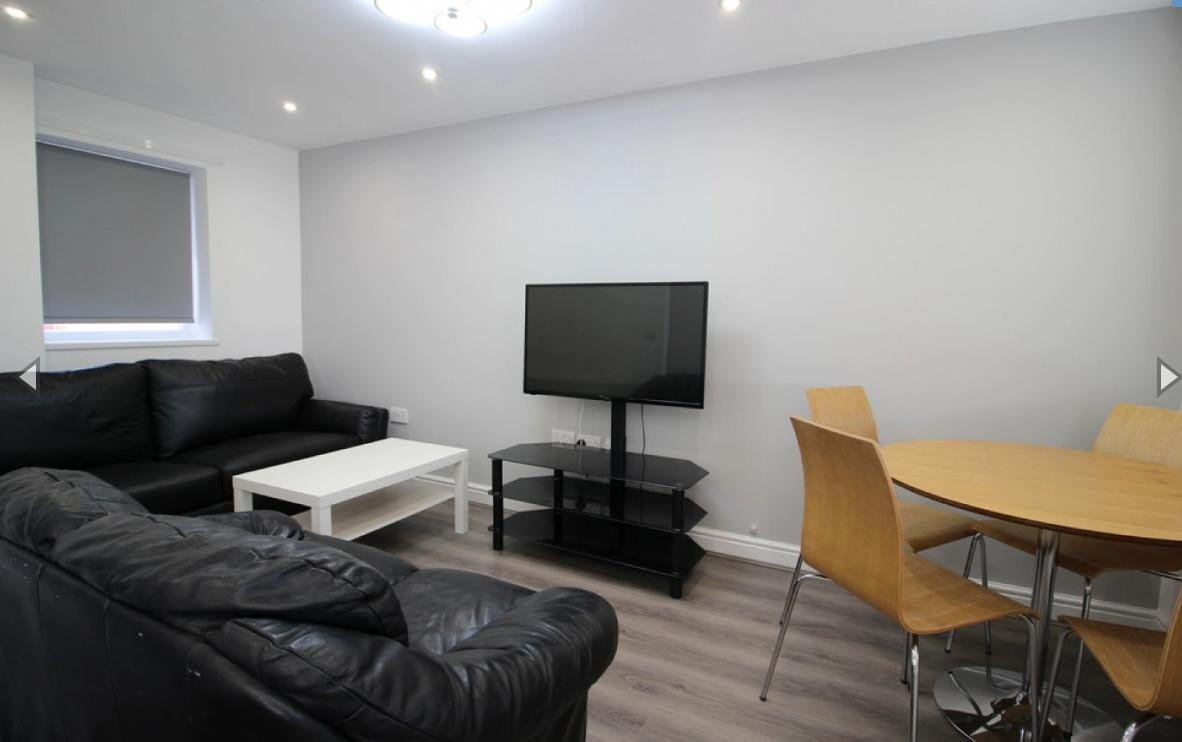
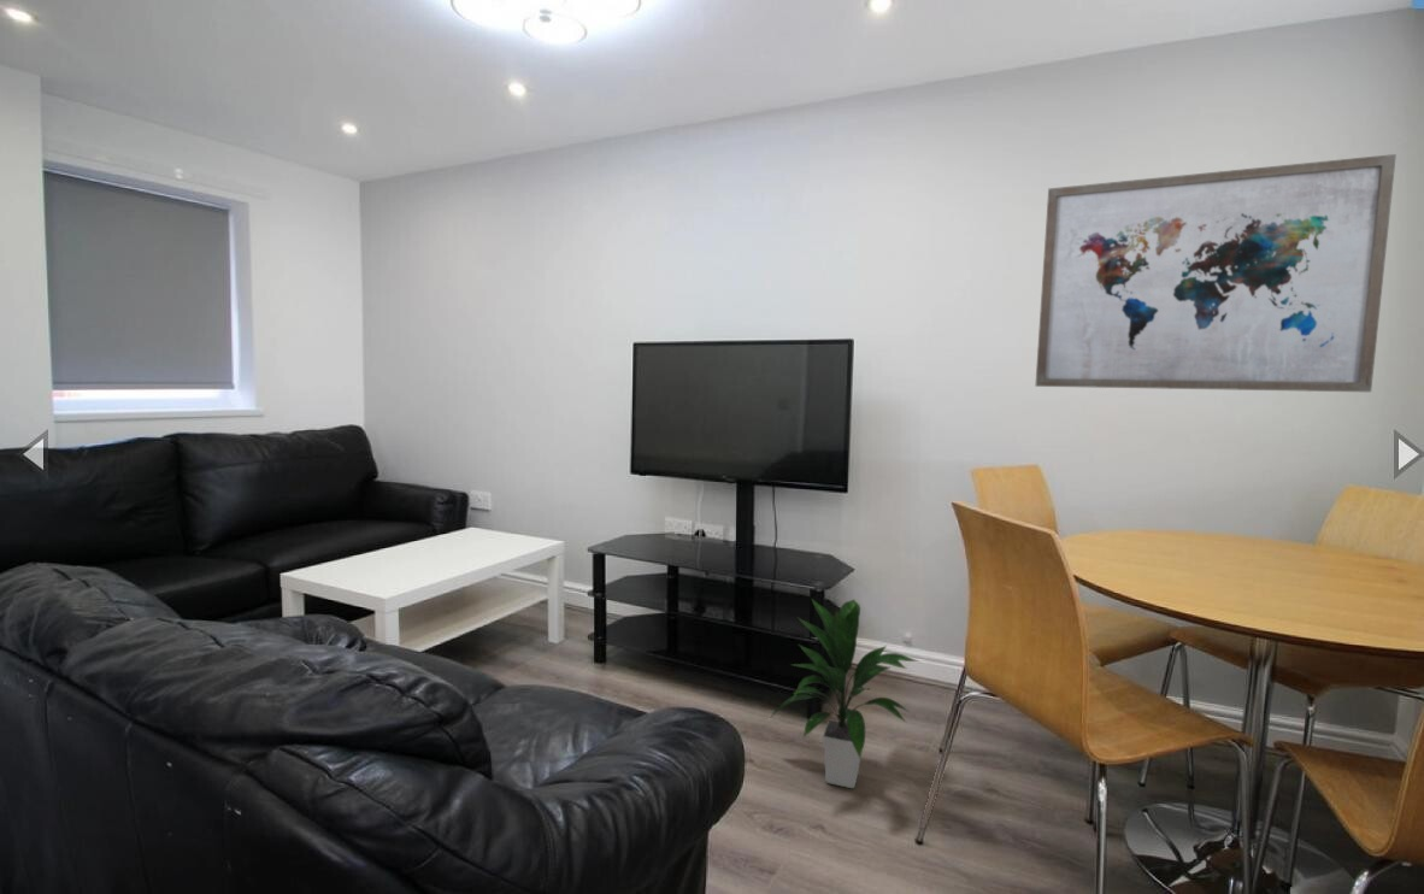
+ indoor plant (840, 687)
+ wall art (1196, 282)
